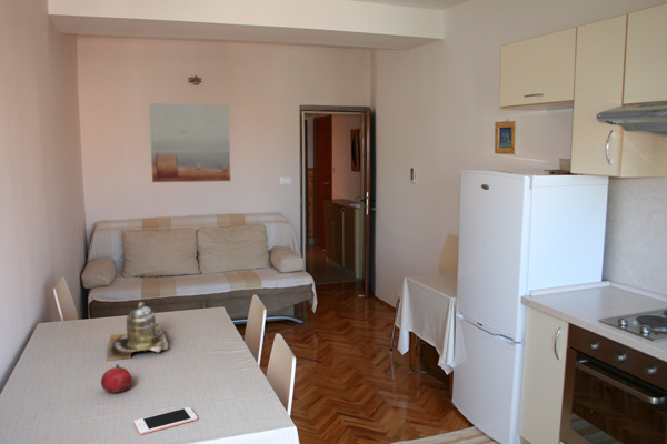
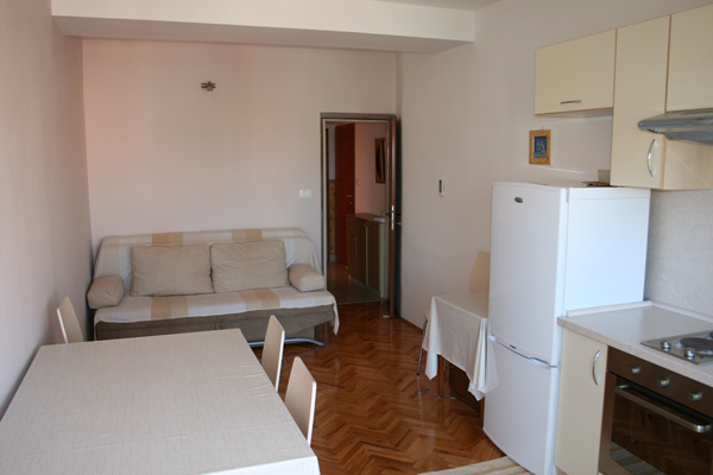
- fruit (116, 377)
- teapot (137, 324)
- cell phone (166, 420)
- wall art (190, 143)
